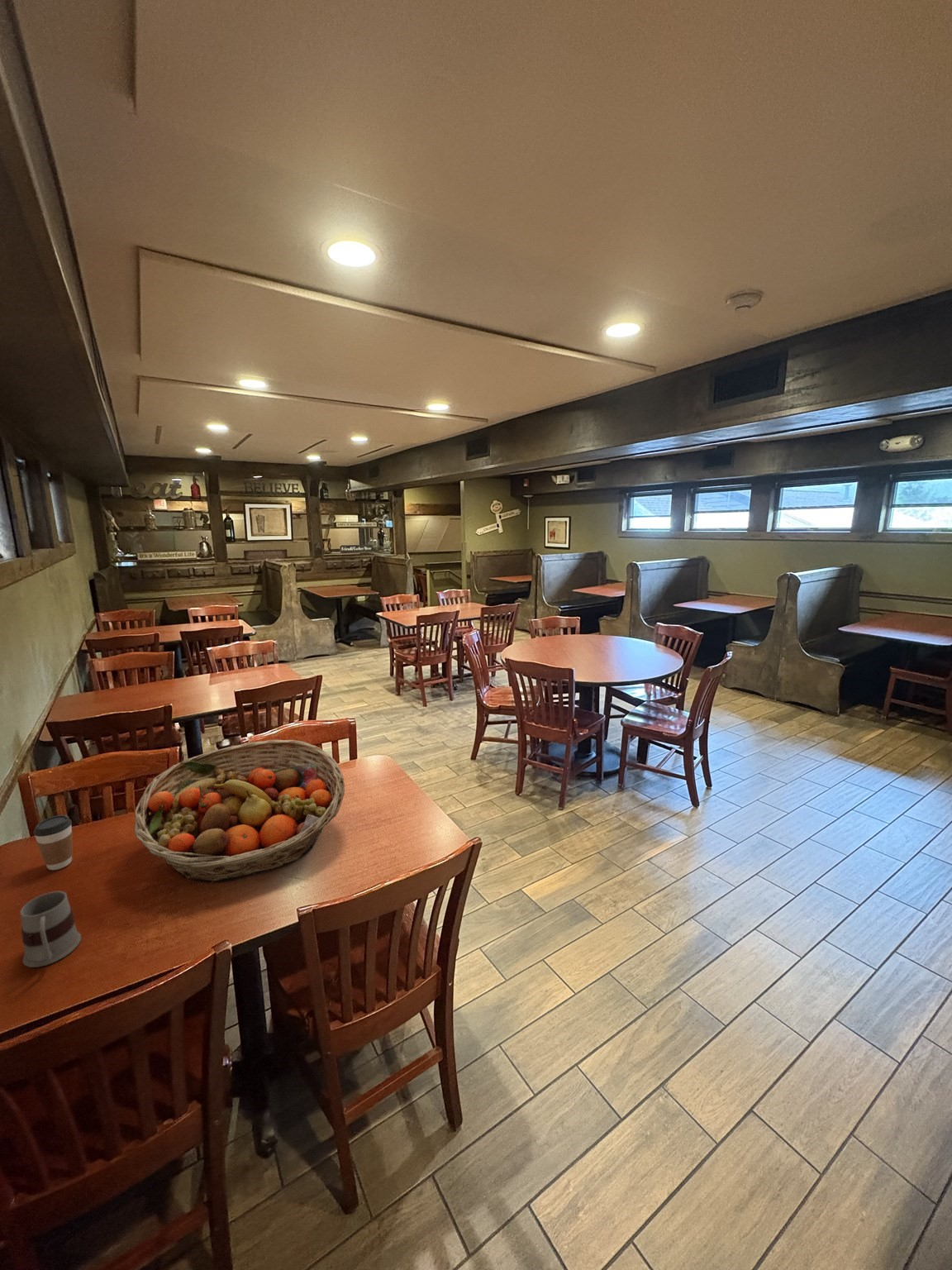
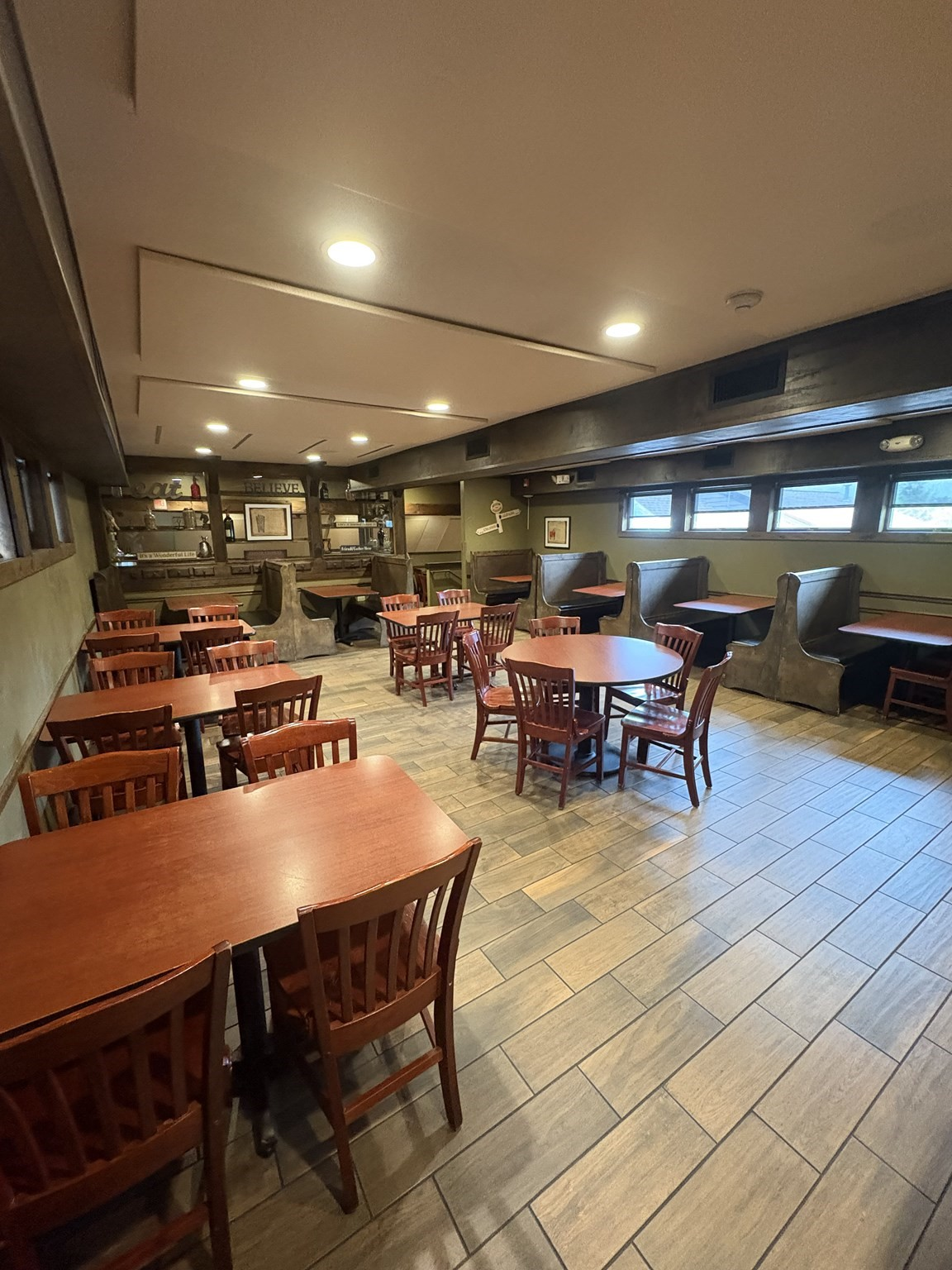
- fruit basket (247, 806)
- mug (47, 930)
- coffee cup (55, 843)
